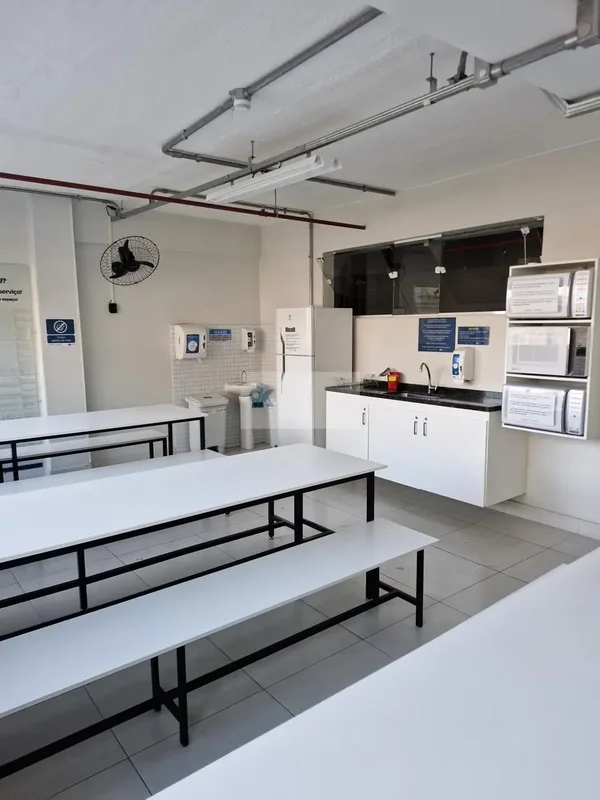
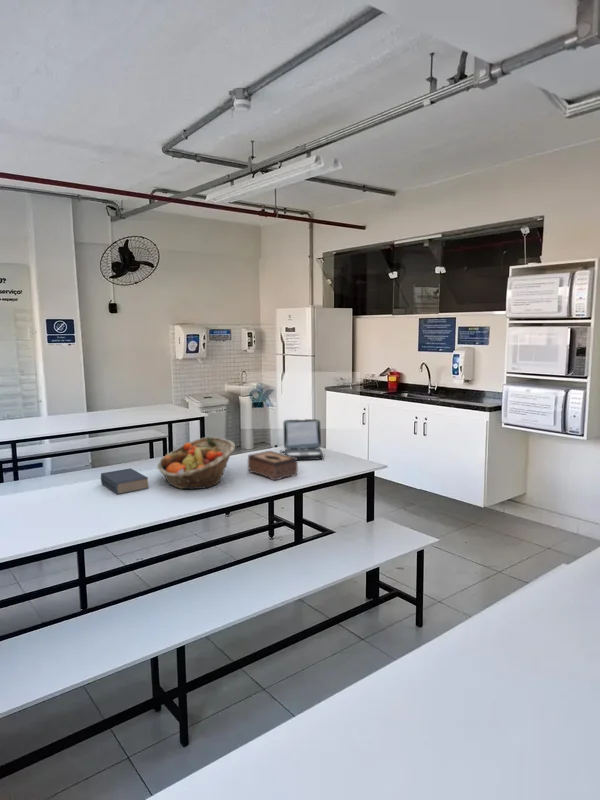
+ fruit basket (196, 462)
+ tissue box (272, 465)
+ book (124, 480)
+ laptop (302, 438)
